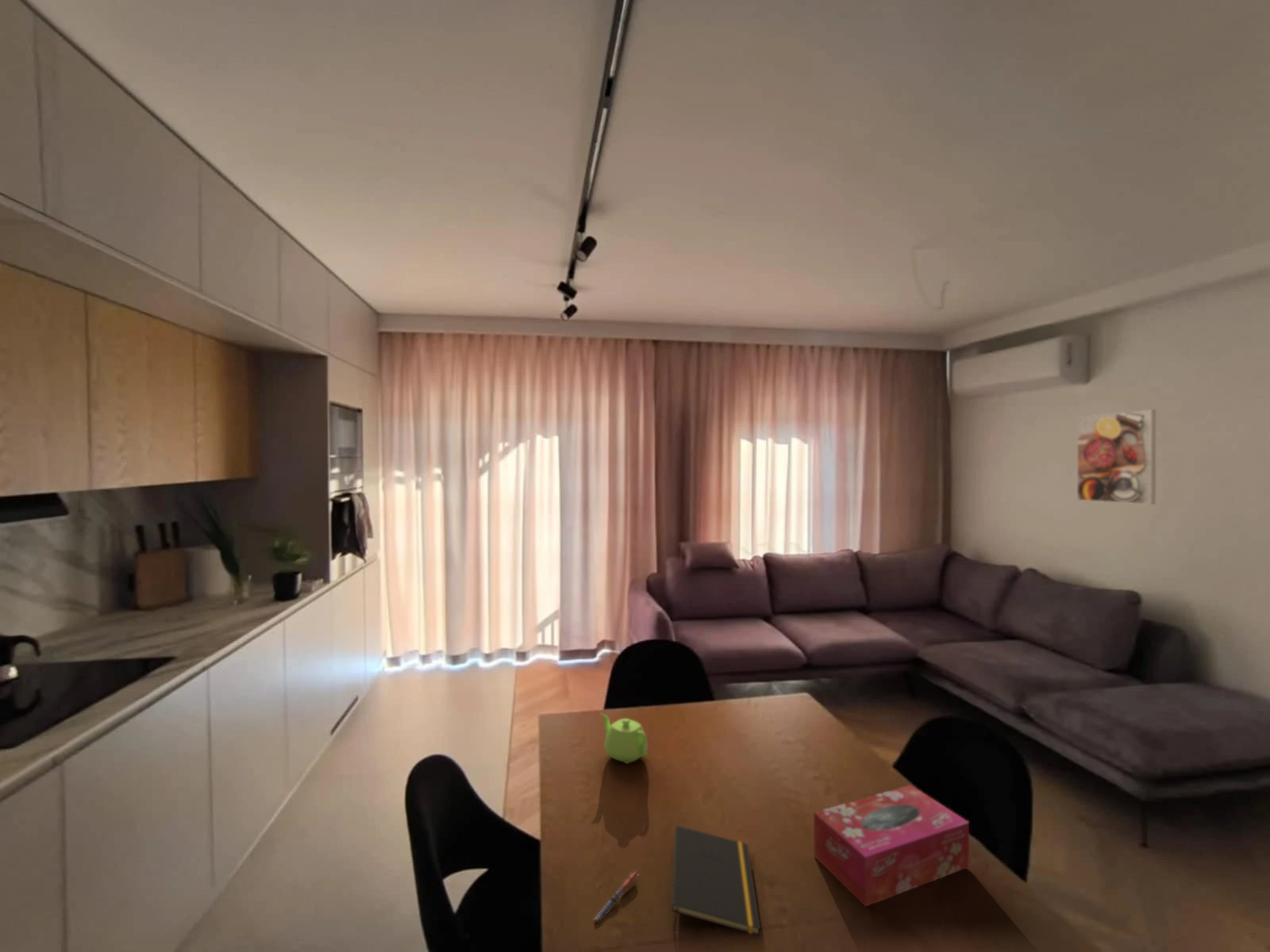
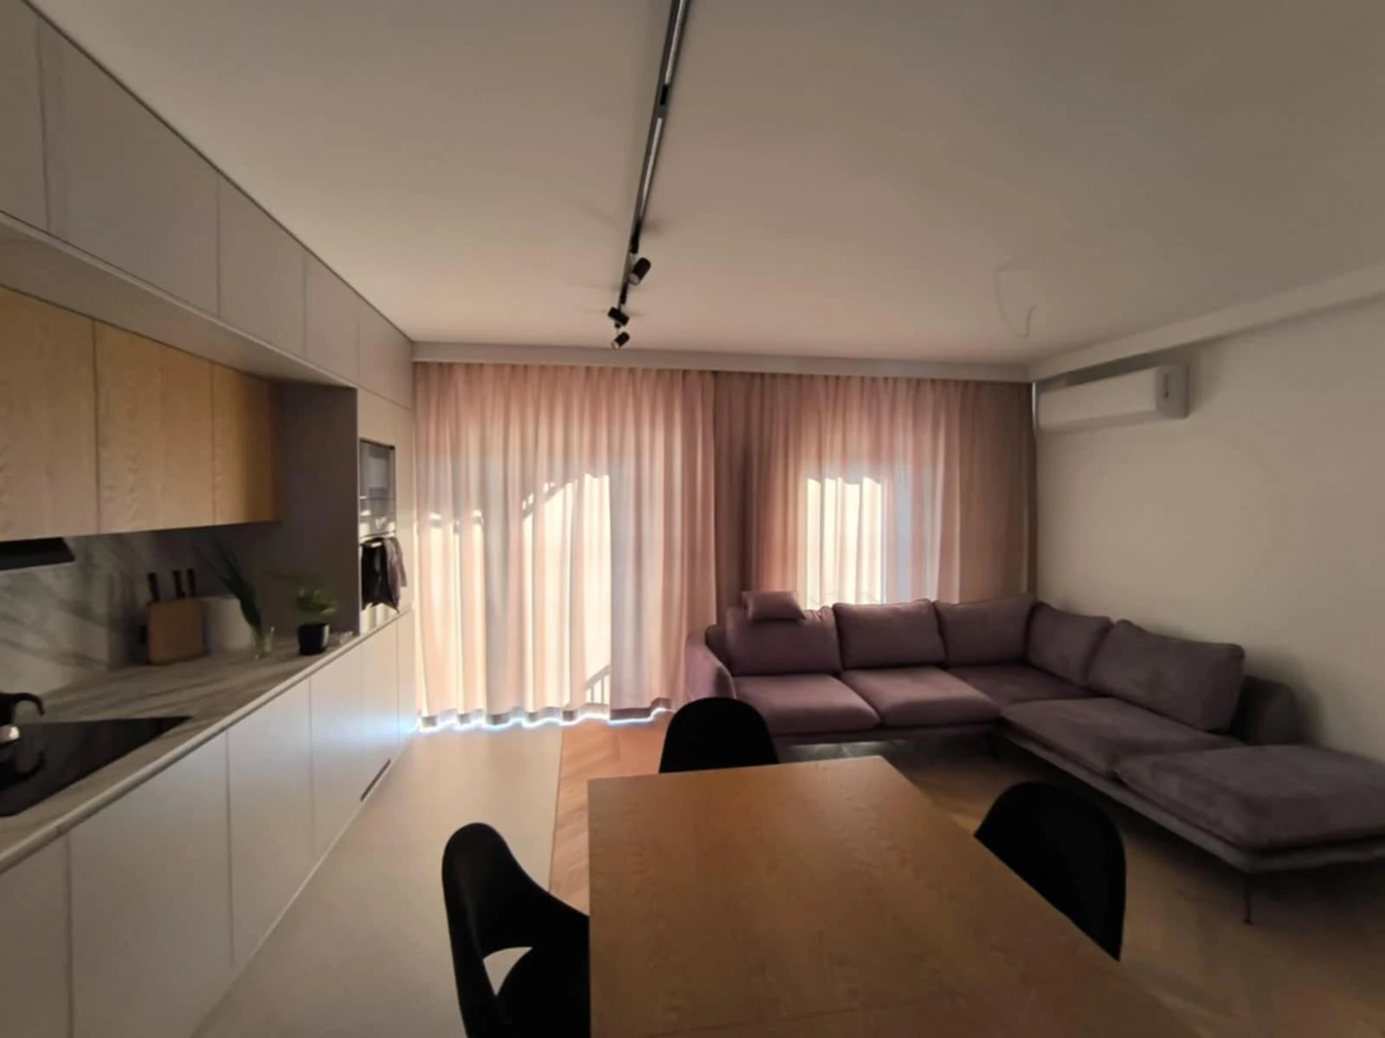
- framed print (1114, 458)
- tissue box (890, 839)
- teapot (623, 736)
- pen (617, 894)
- notepad (713, 874)
